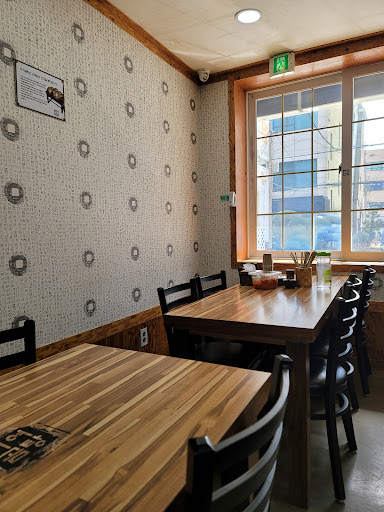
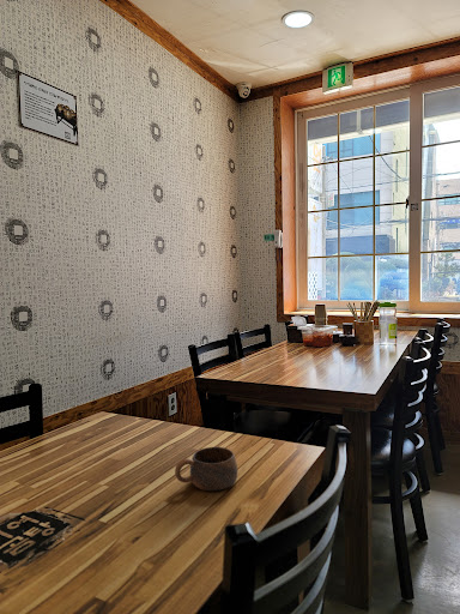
+ cup (206, 468)
